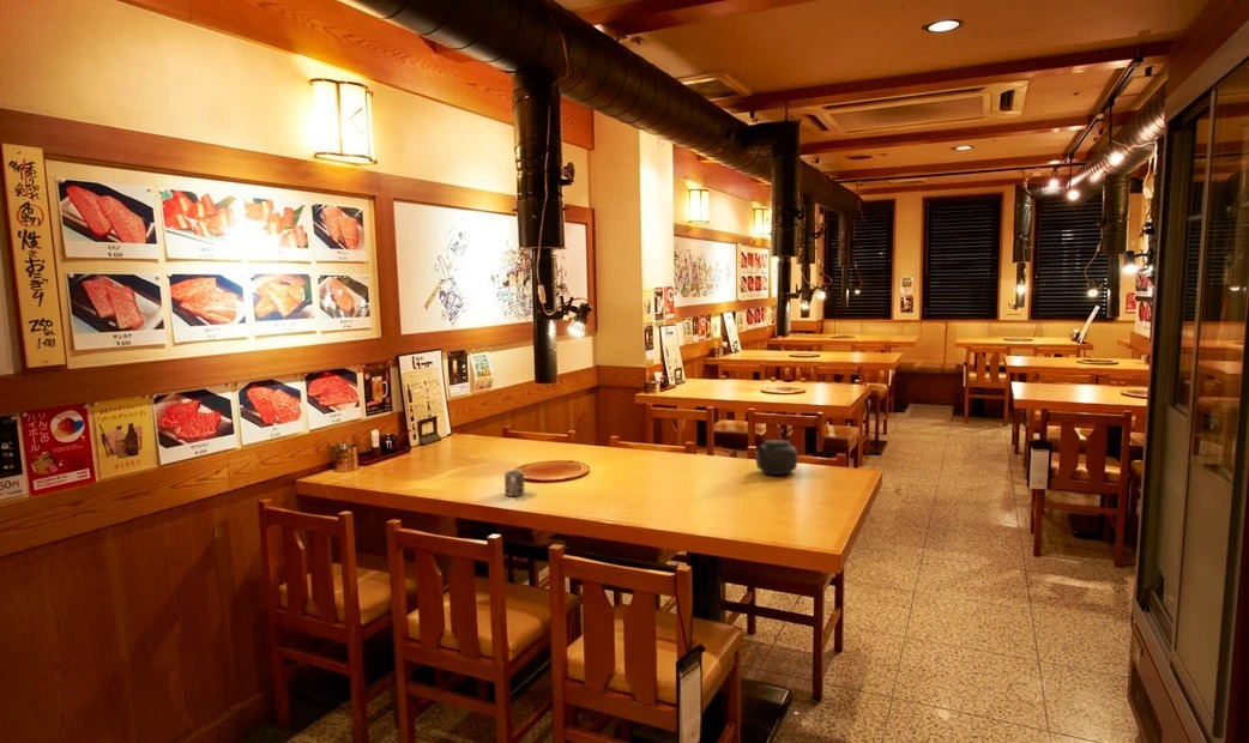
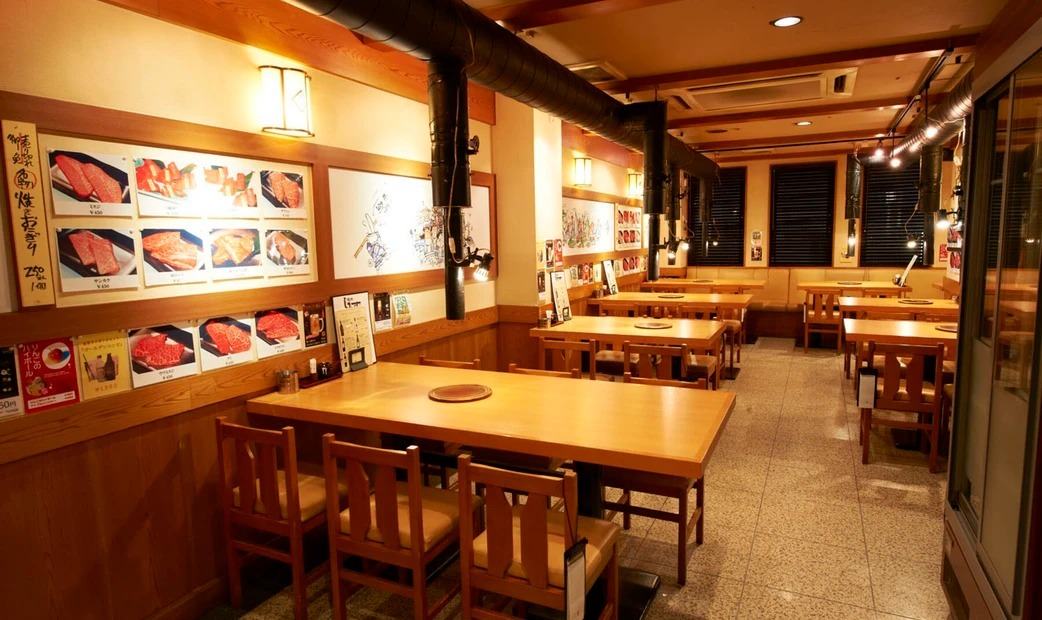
- cup (514, 483)
- teapot (773, 457)
